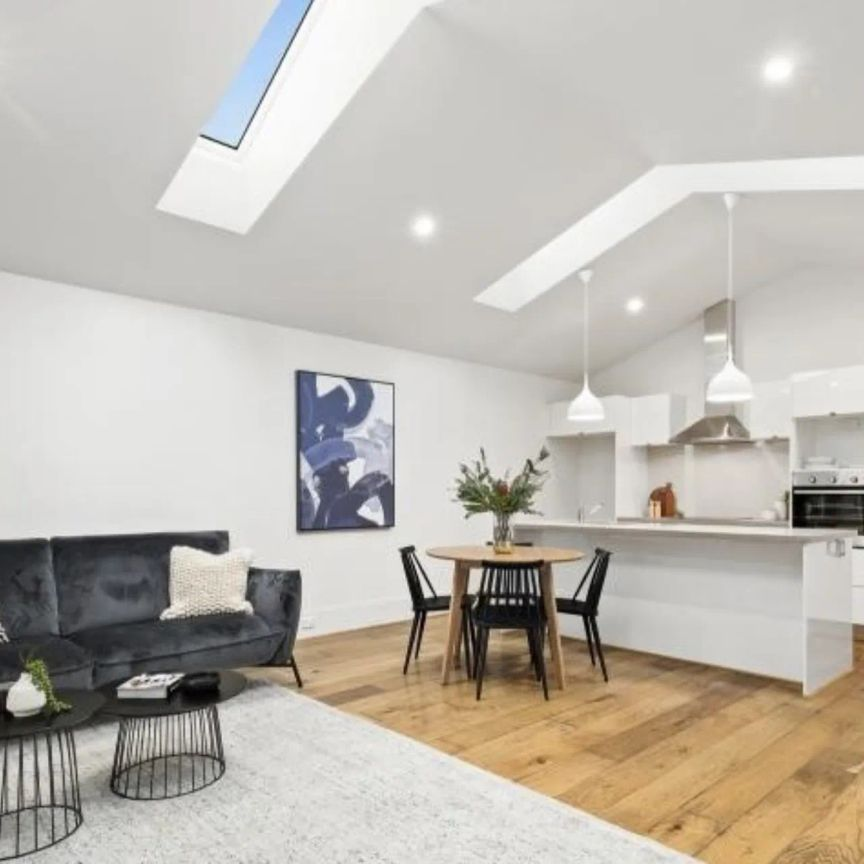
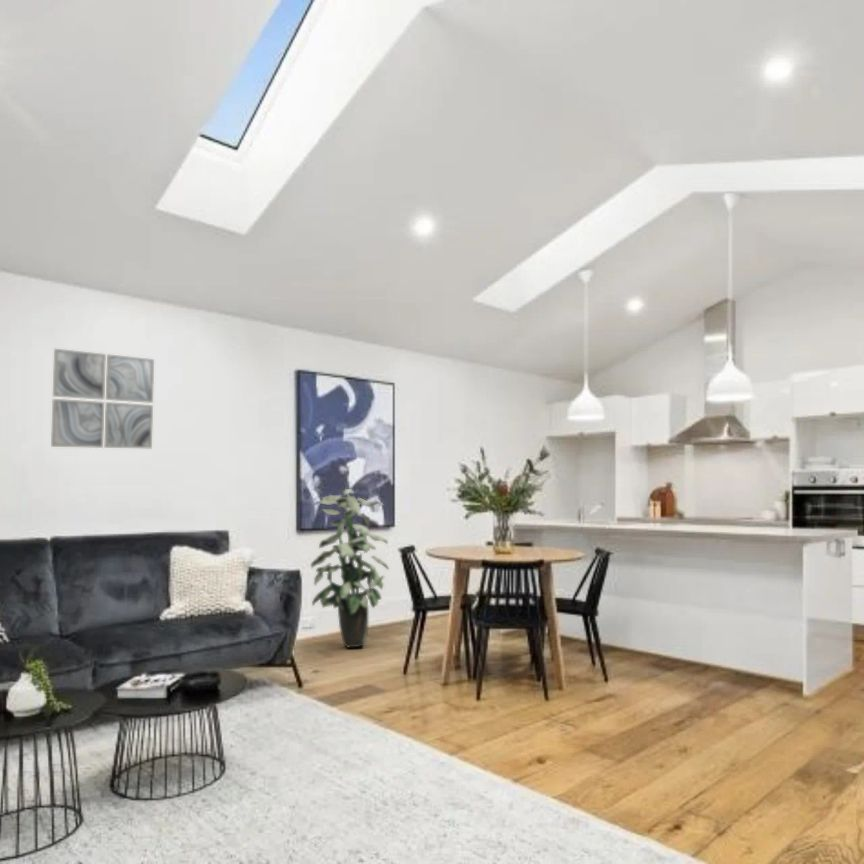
+ wall art (106, 399)
+ indoor plant (348, 566)
